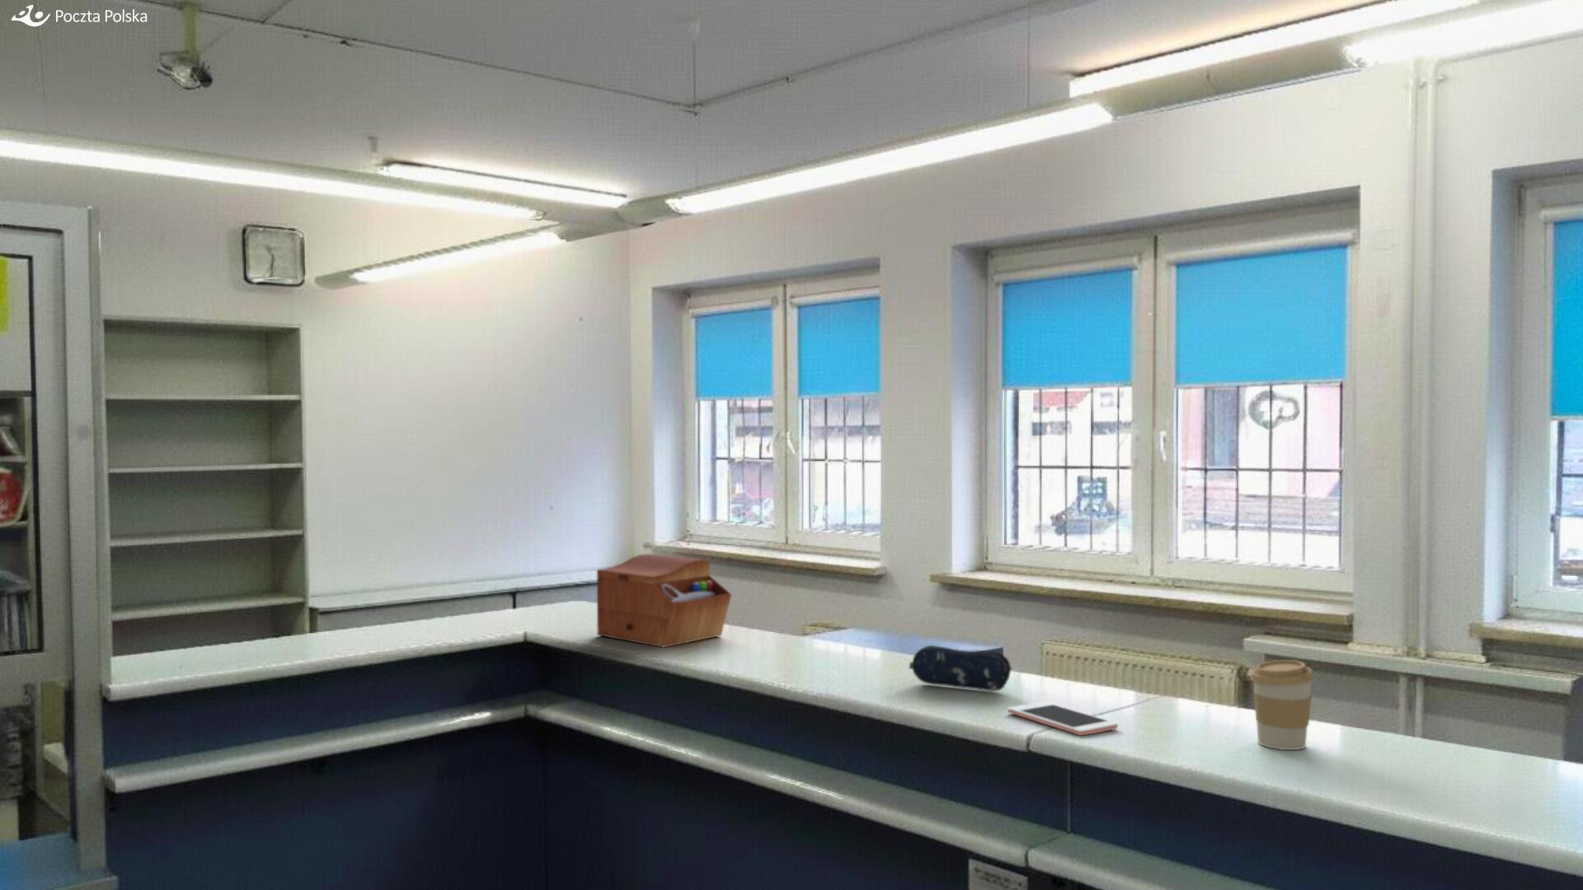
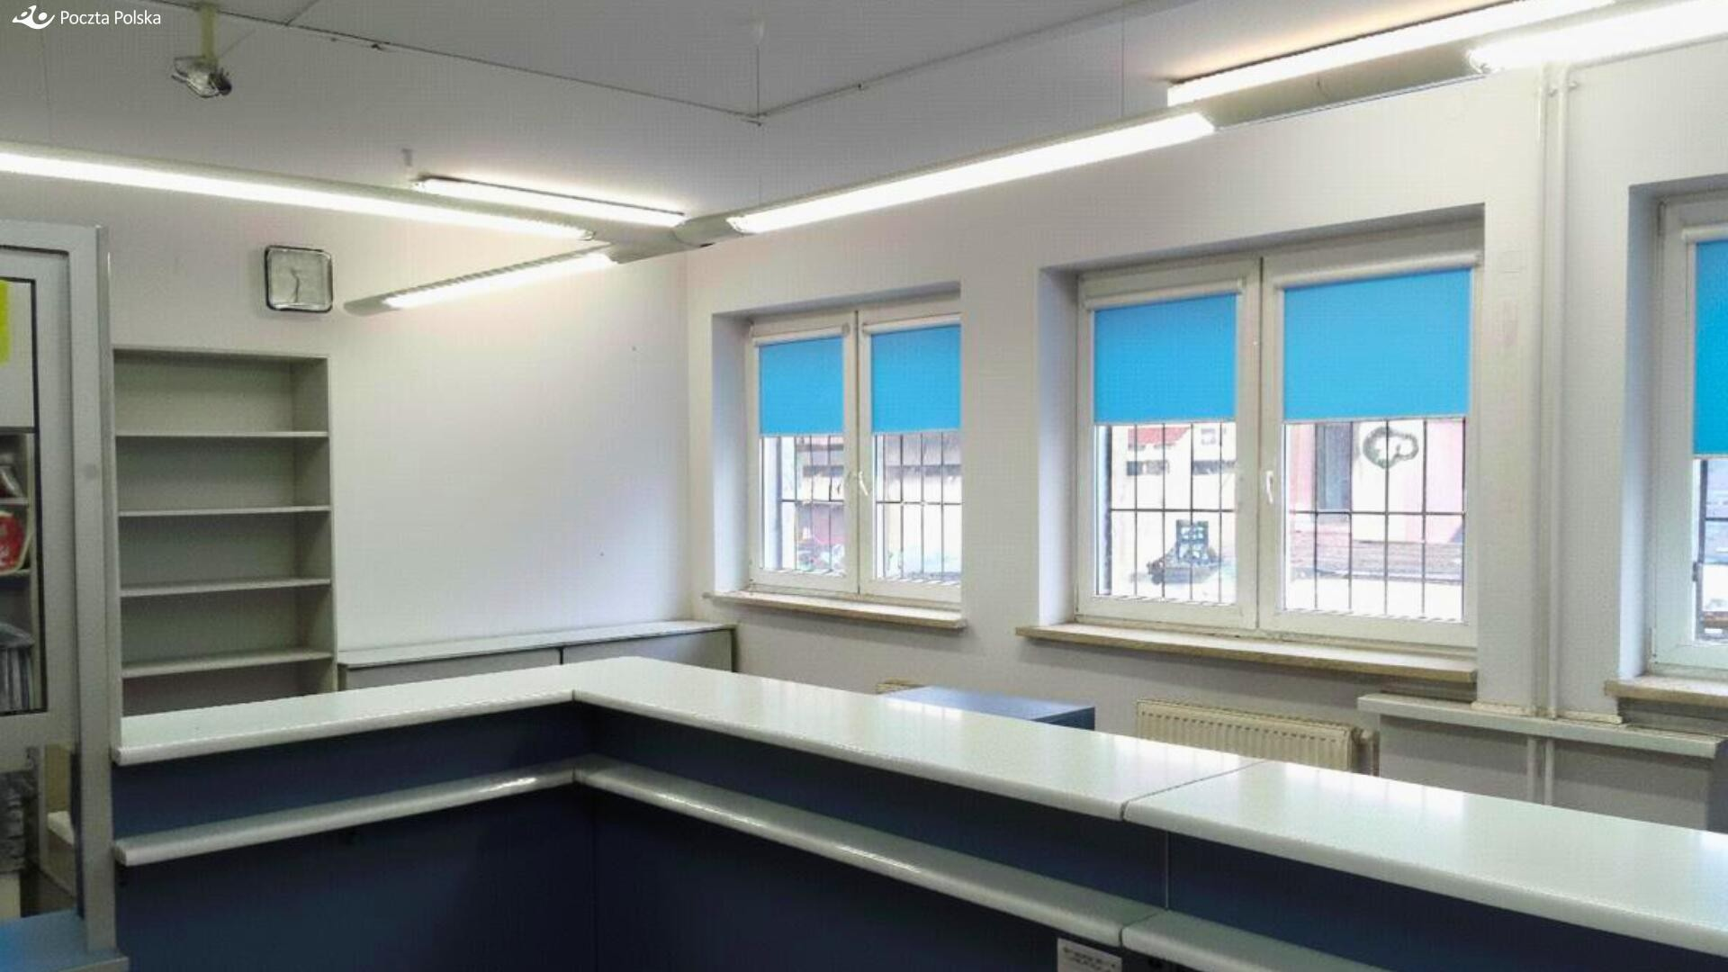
- sewing box (662, 599)
- coffee cup (1281, 703)
- pencil case (960, 667)
- cell phone (1061, 718)
